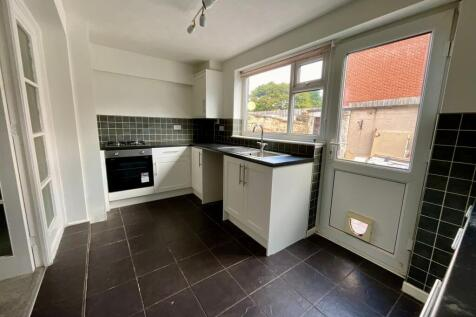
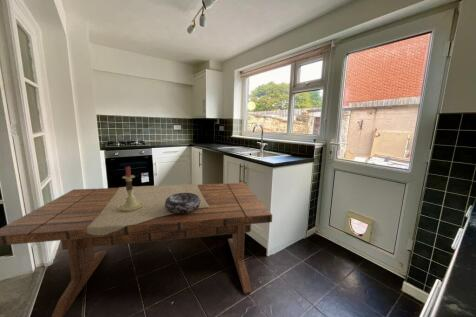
+ decorative bowl (183, 202)
+ dining table (161, 234)
+ candlestick (129, 187)
